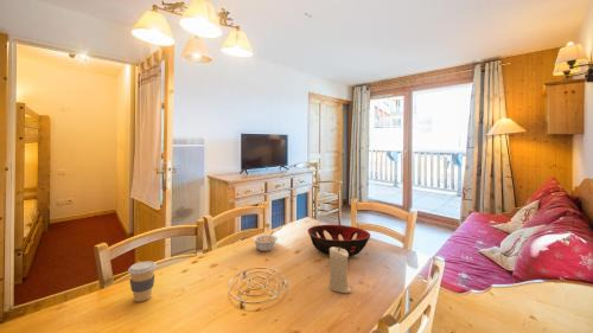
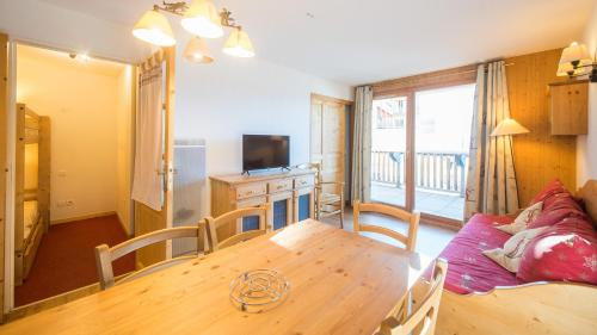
- legume (264, 242)
- decorative bowl (338, 241)
- candle (339, 267)
- coffee cup (142, 281)
